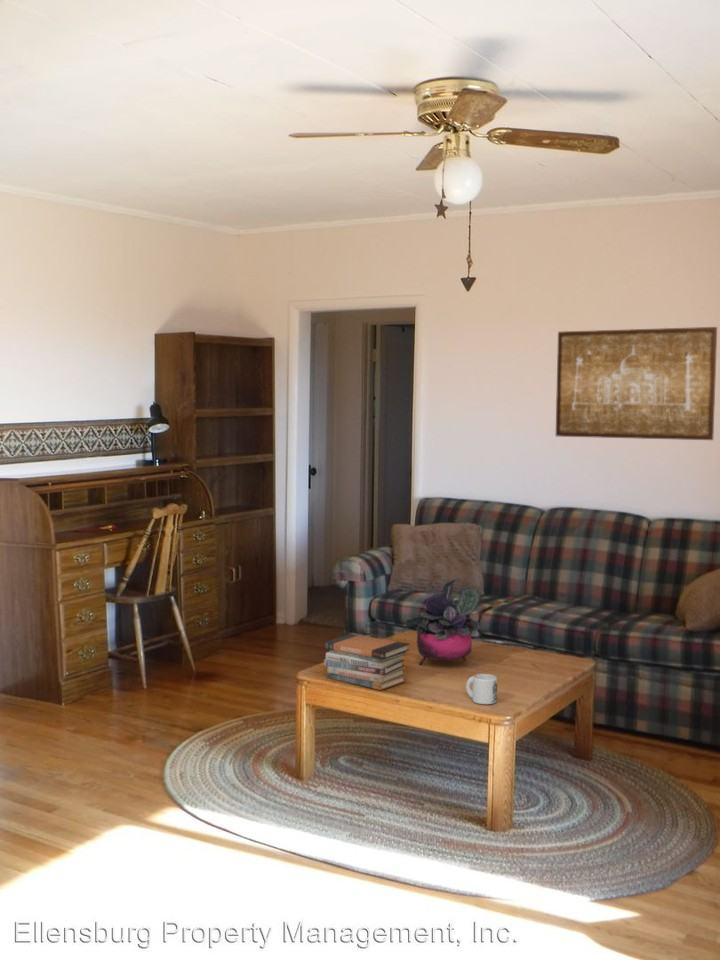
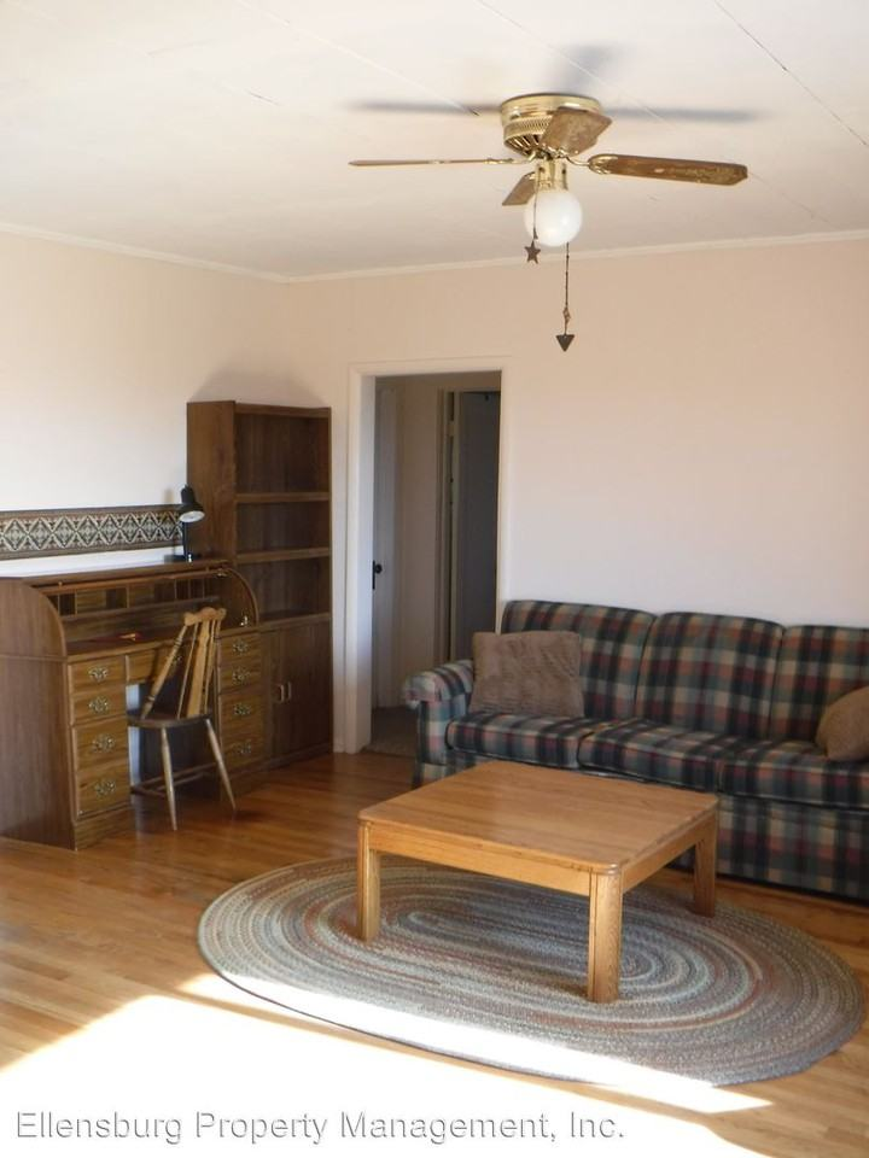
- wall art (632, 384)
- potted plant (443, 619)
- book stack (365, 661)
- mug (480, 688)
